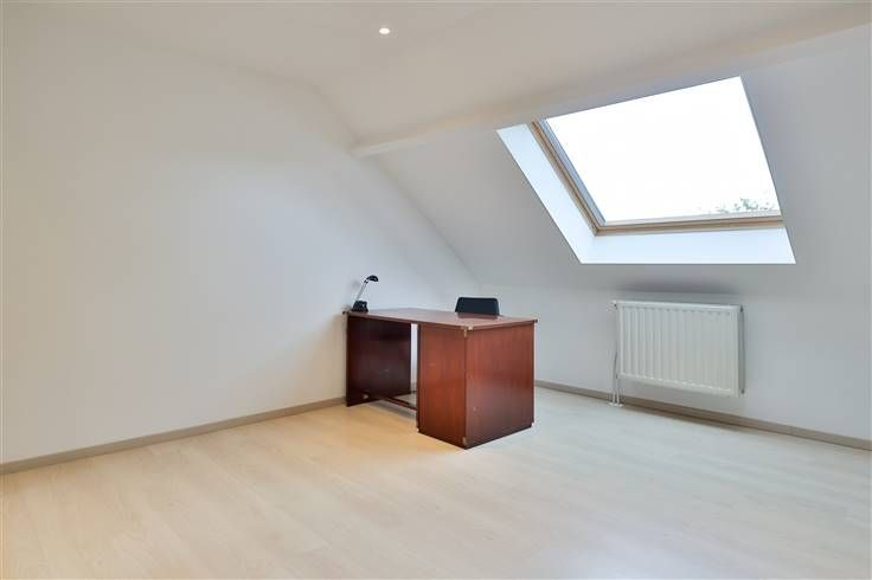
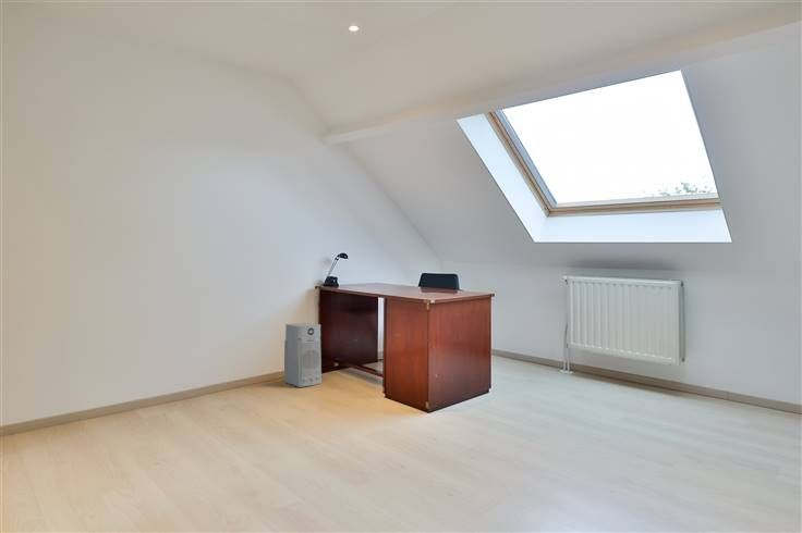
+ air purifier (302, 352)
